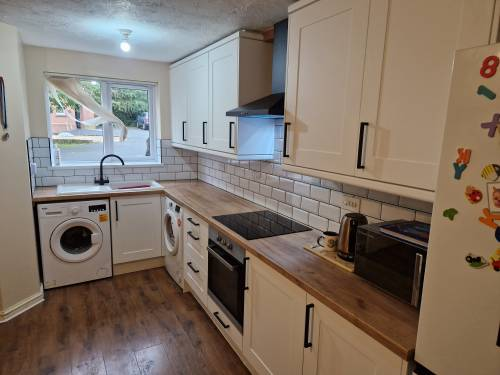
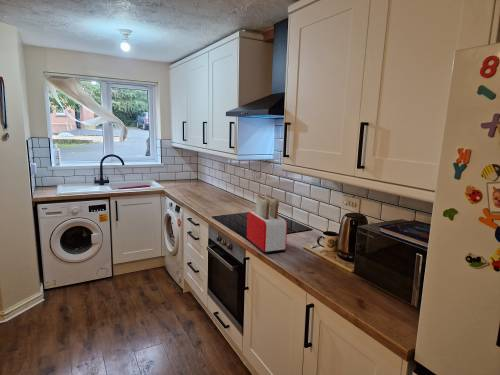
+ toaster (265, 220)
